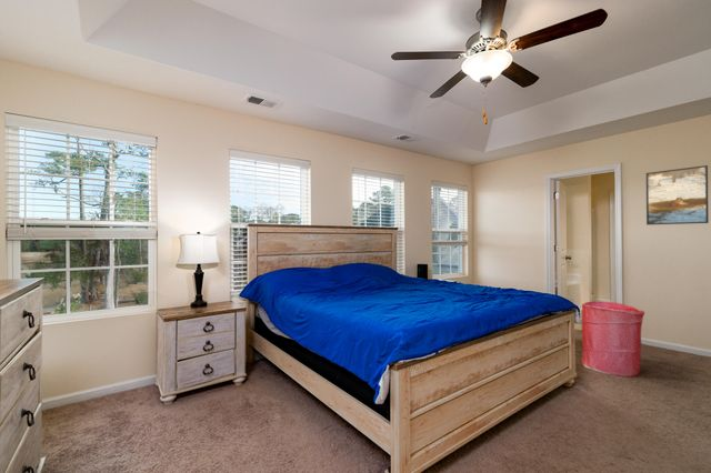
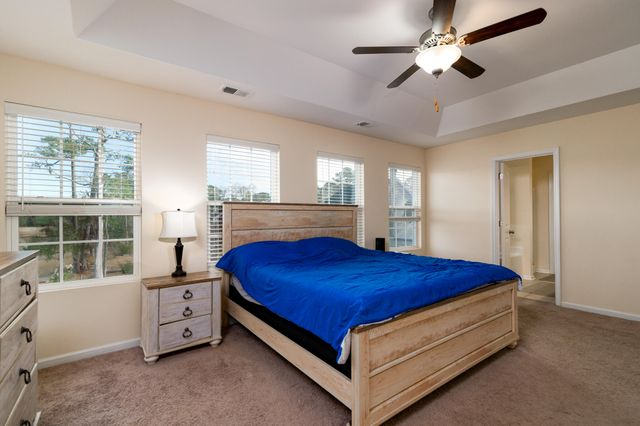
- laundry hamper (611, 335)
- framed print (675, 197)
